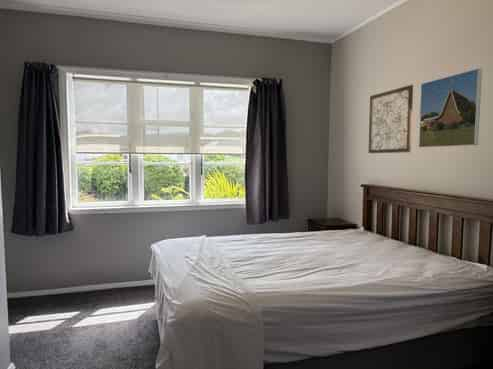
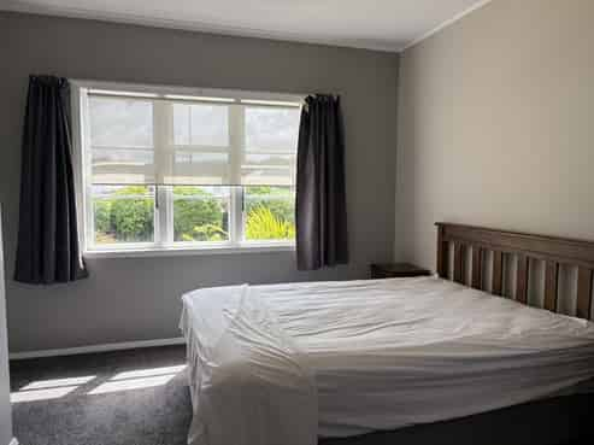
- wall art (390, 122)
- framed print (447, 111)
